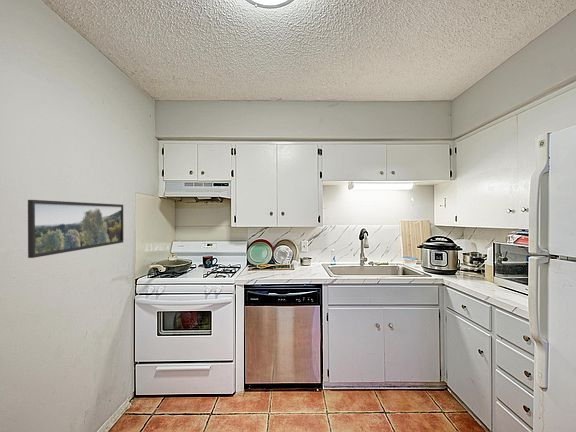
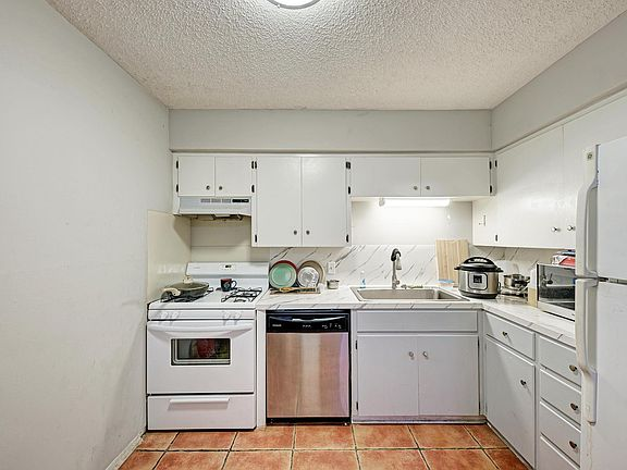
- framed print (85, 225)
